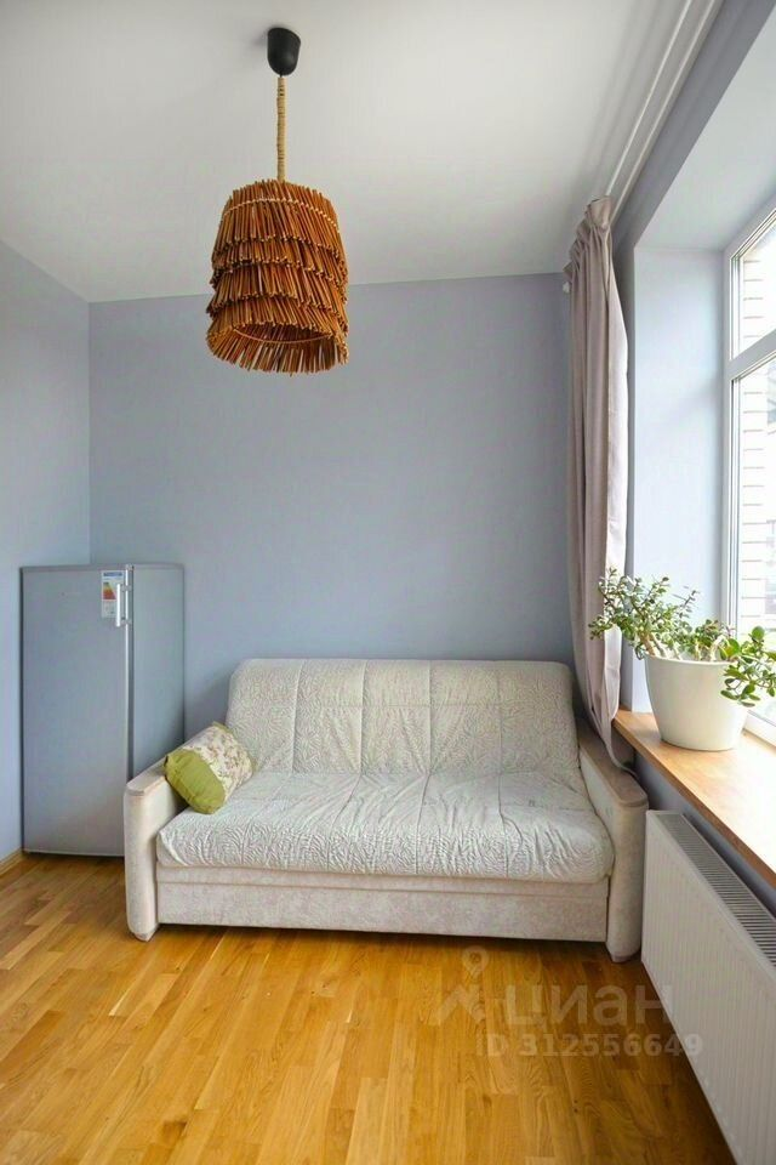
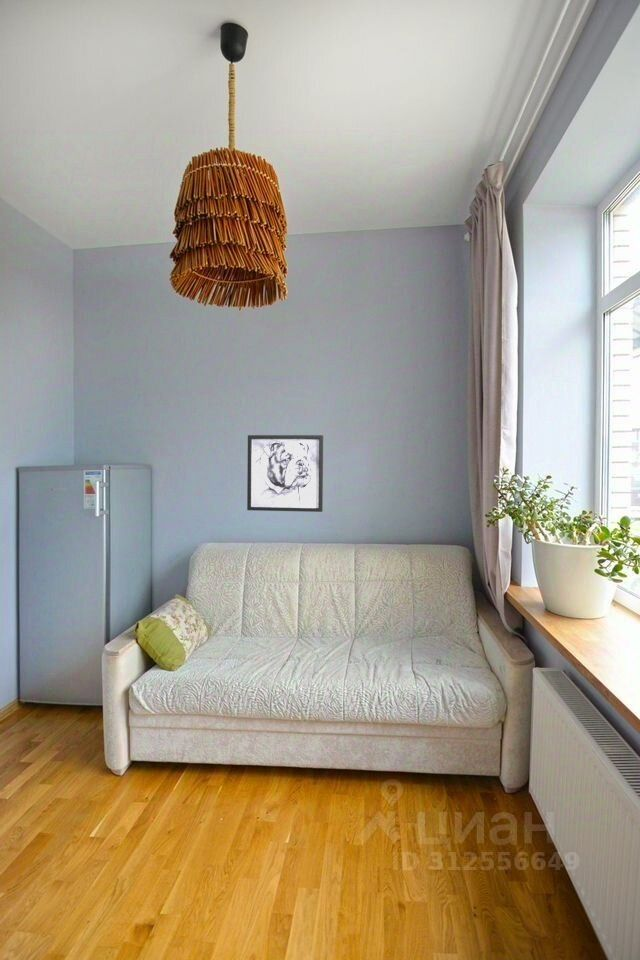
+ wall art (284, 473)
